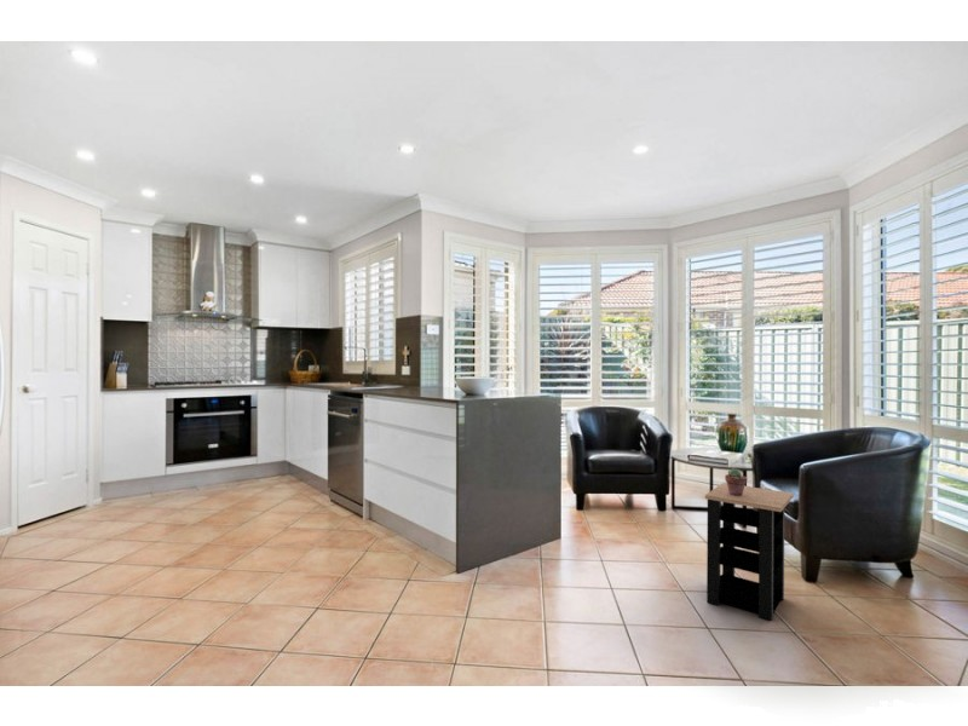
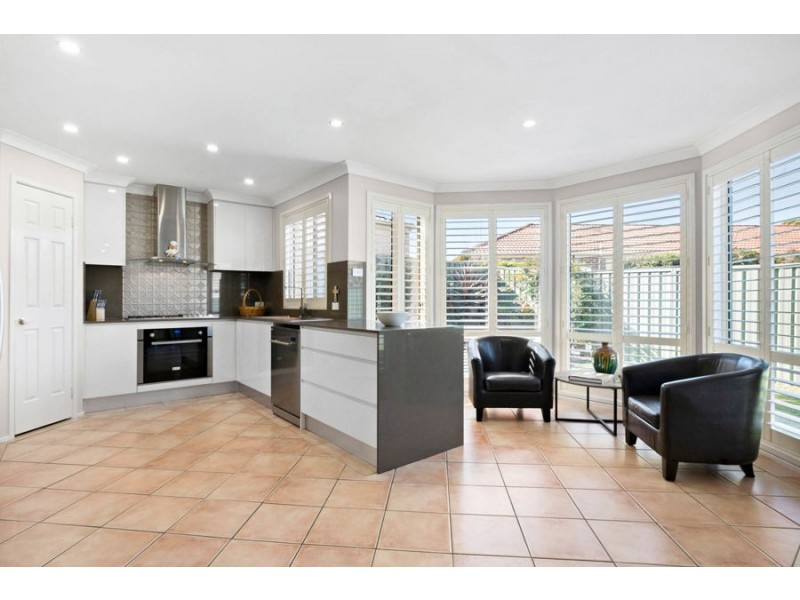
- side table (747, 547)
- potted succulent (736, 480)
